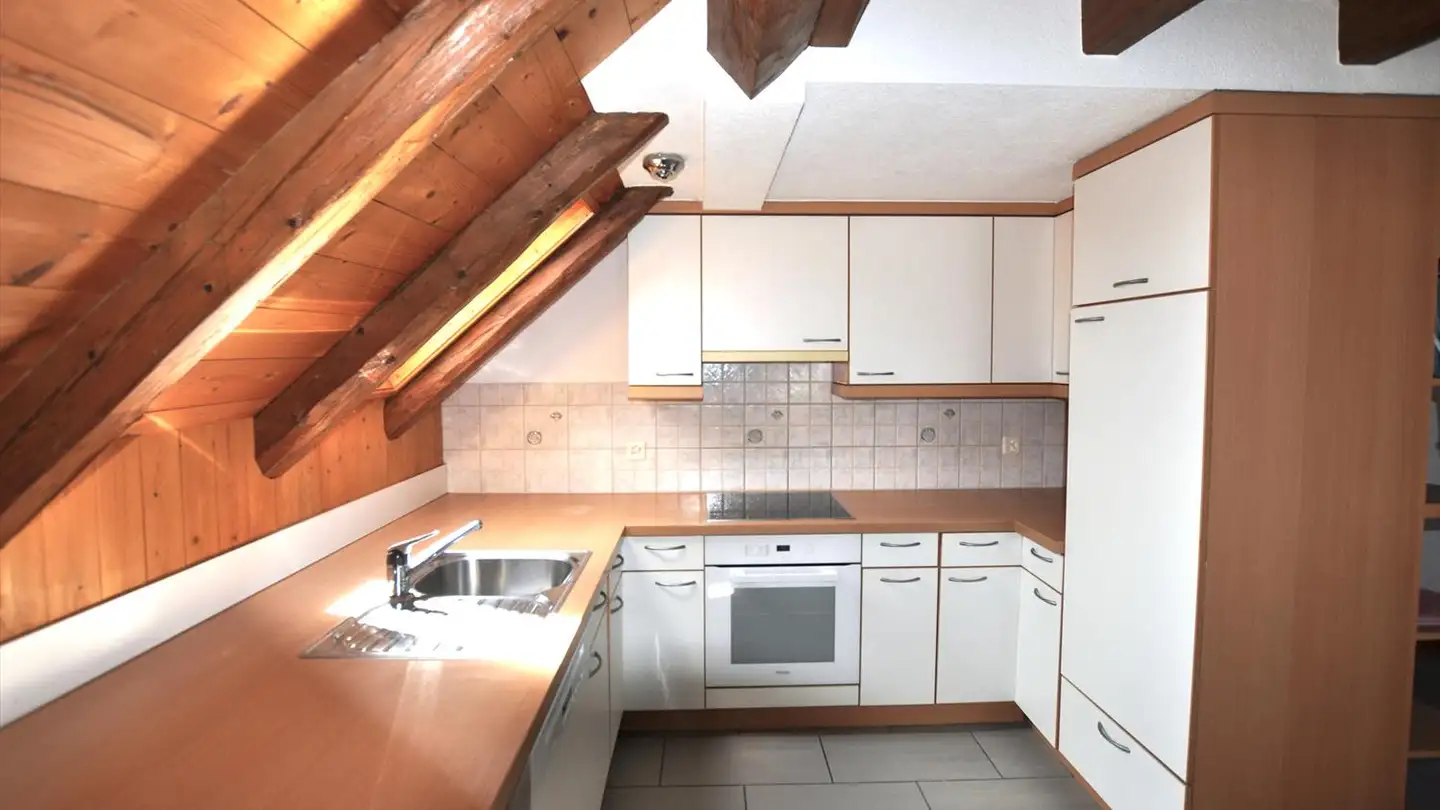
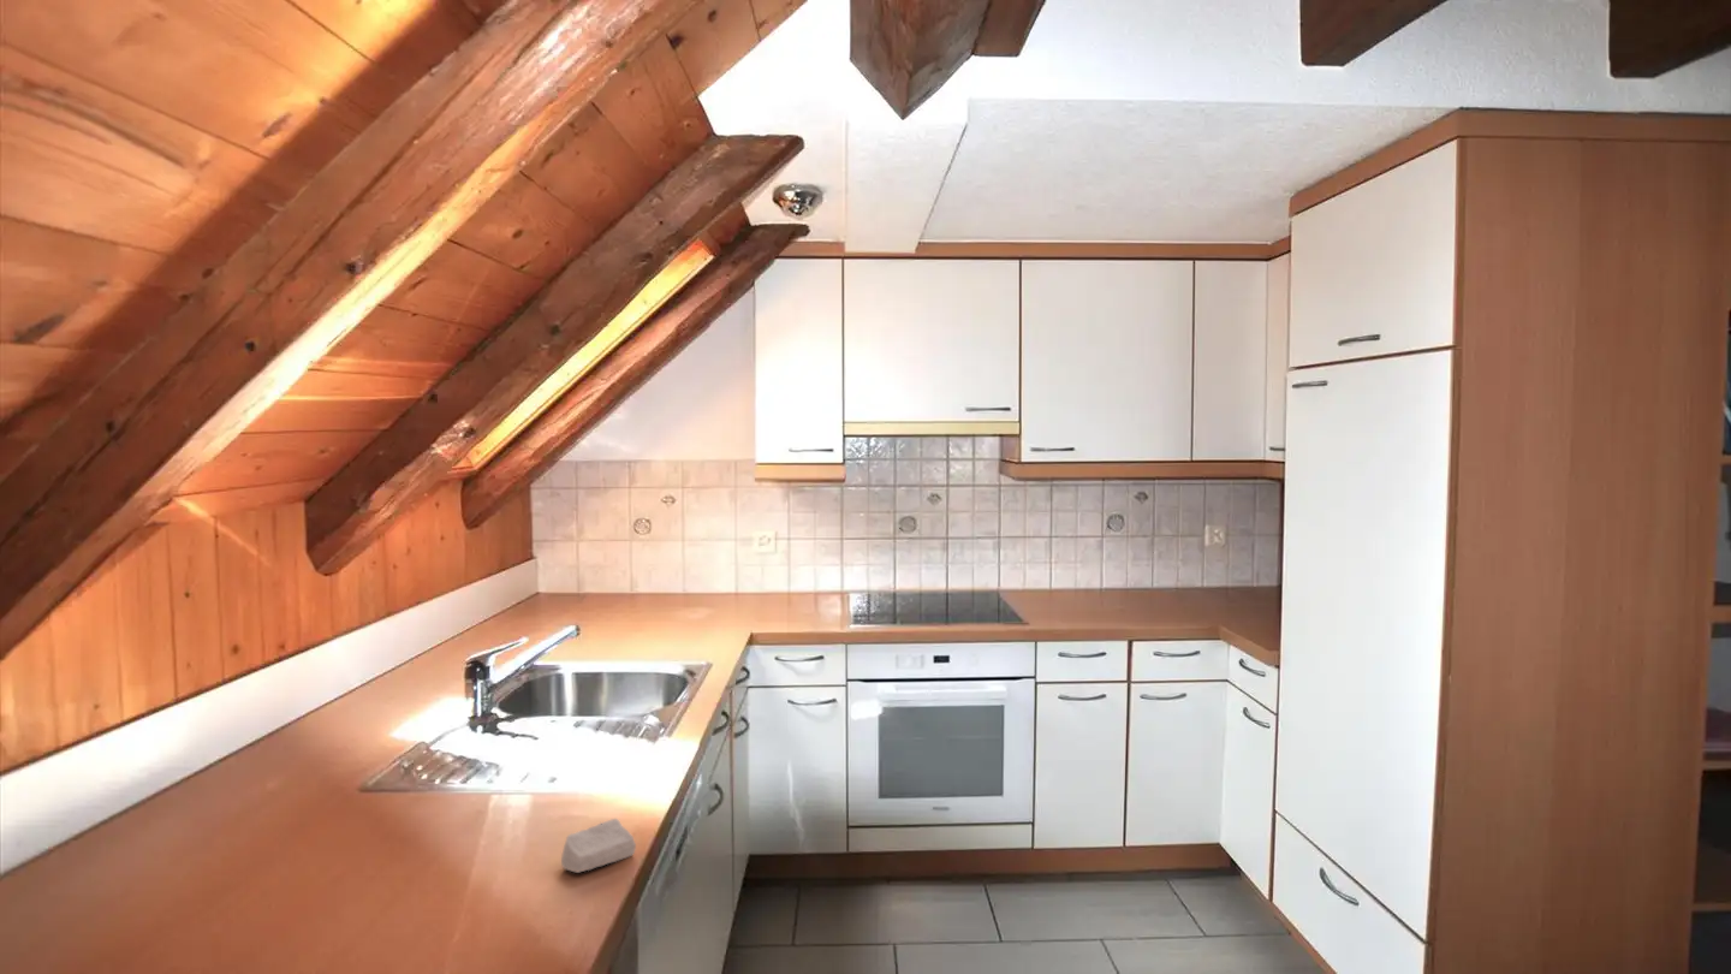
+ soap bar (596, 845)
